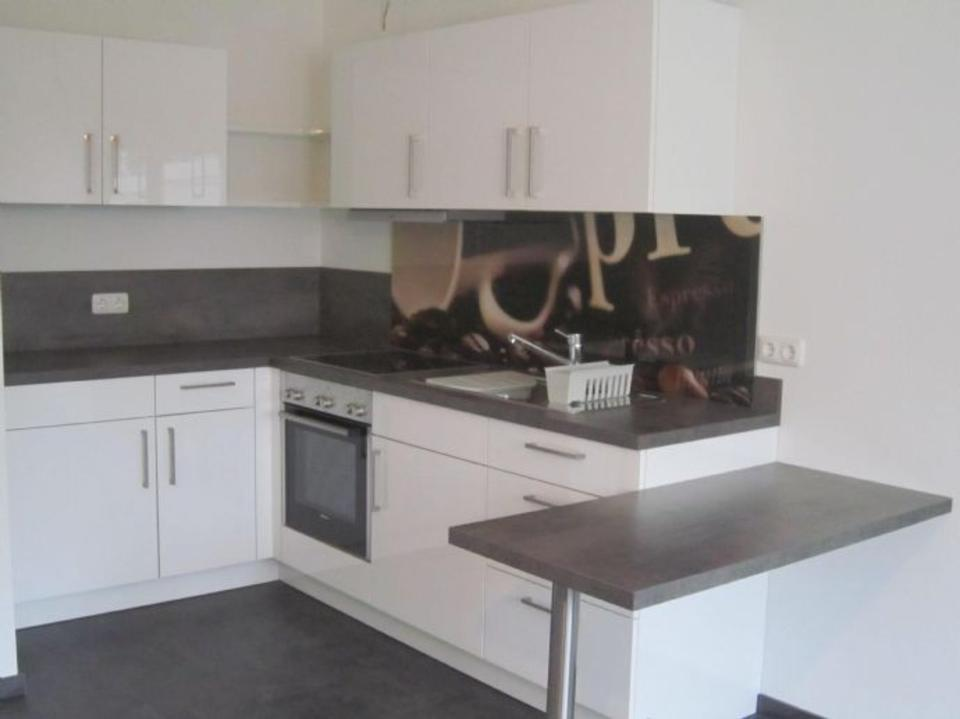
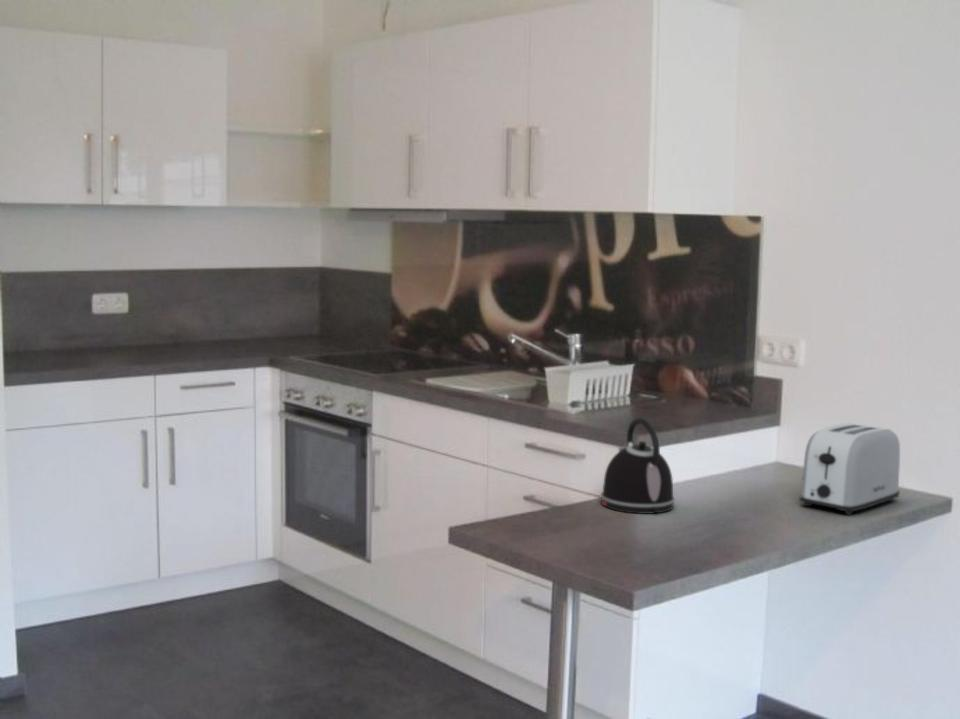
+ kettle (639, 461)
+ toaster (851, 465)
